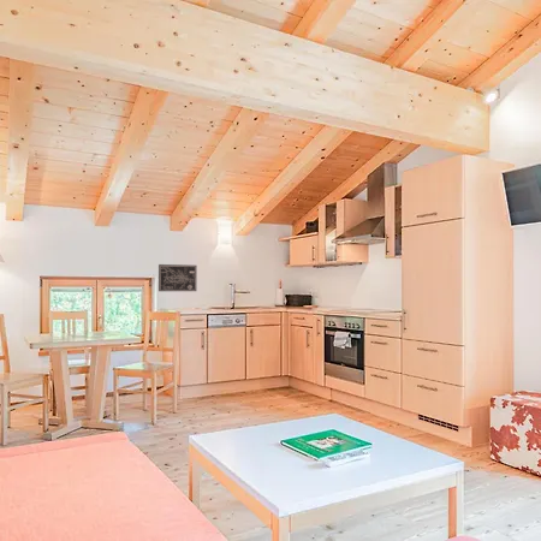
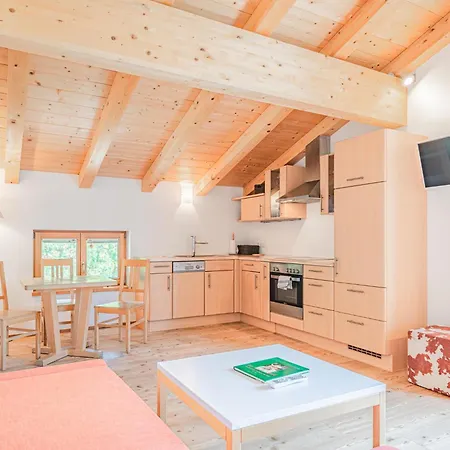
- wall art (178, 278)
